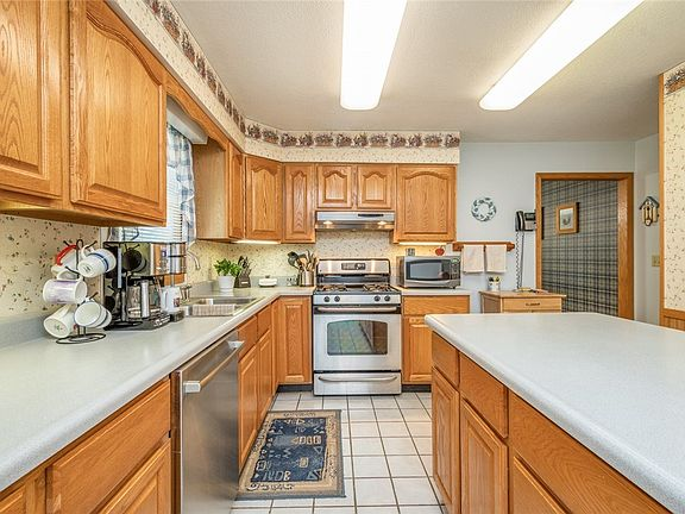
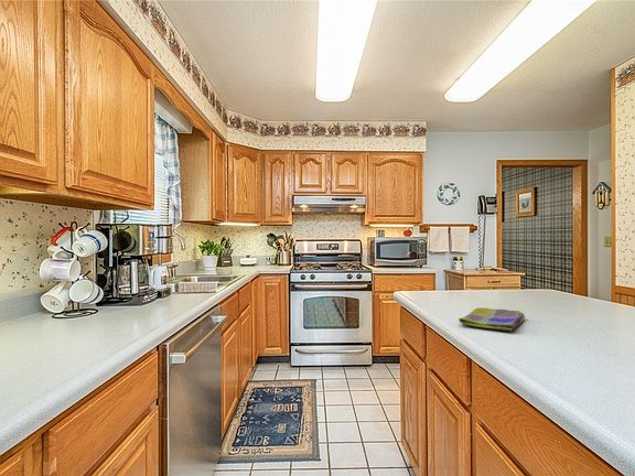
+ dish towel (492, 317)
